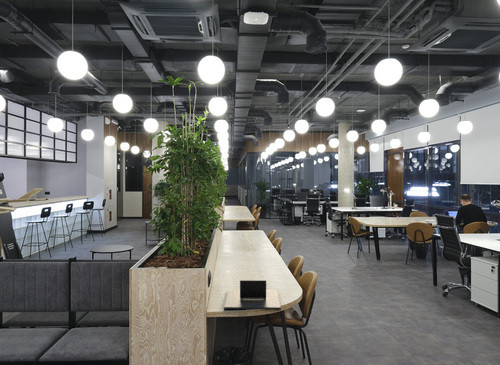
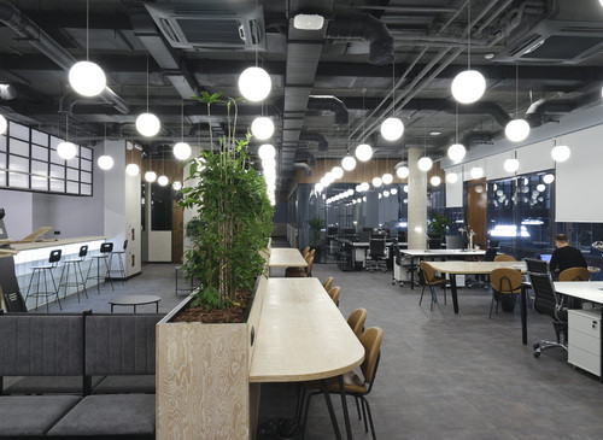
- laptop (252, 289)
